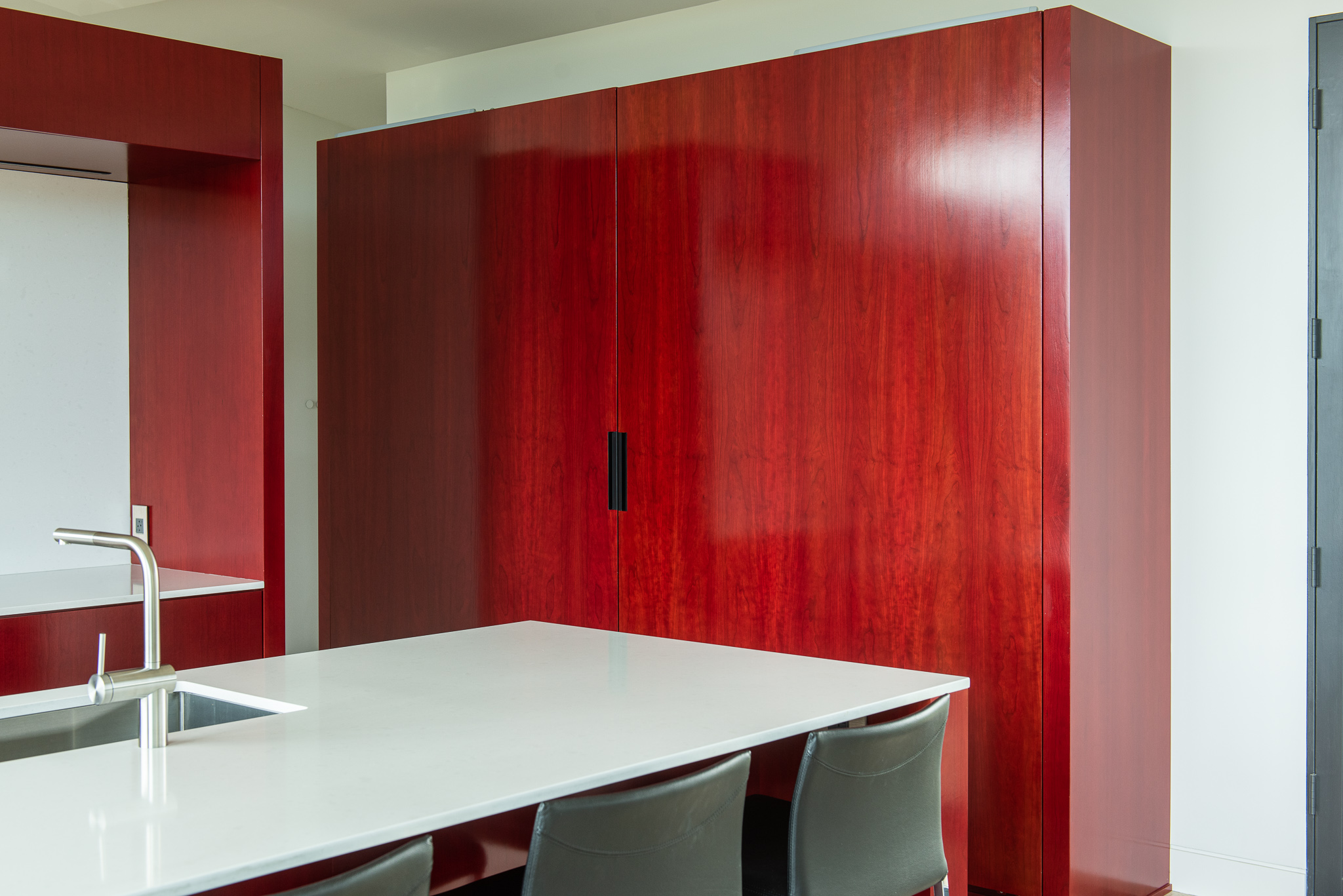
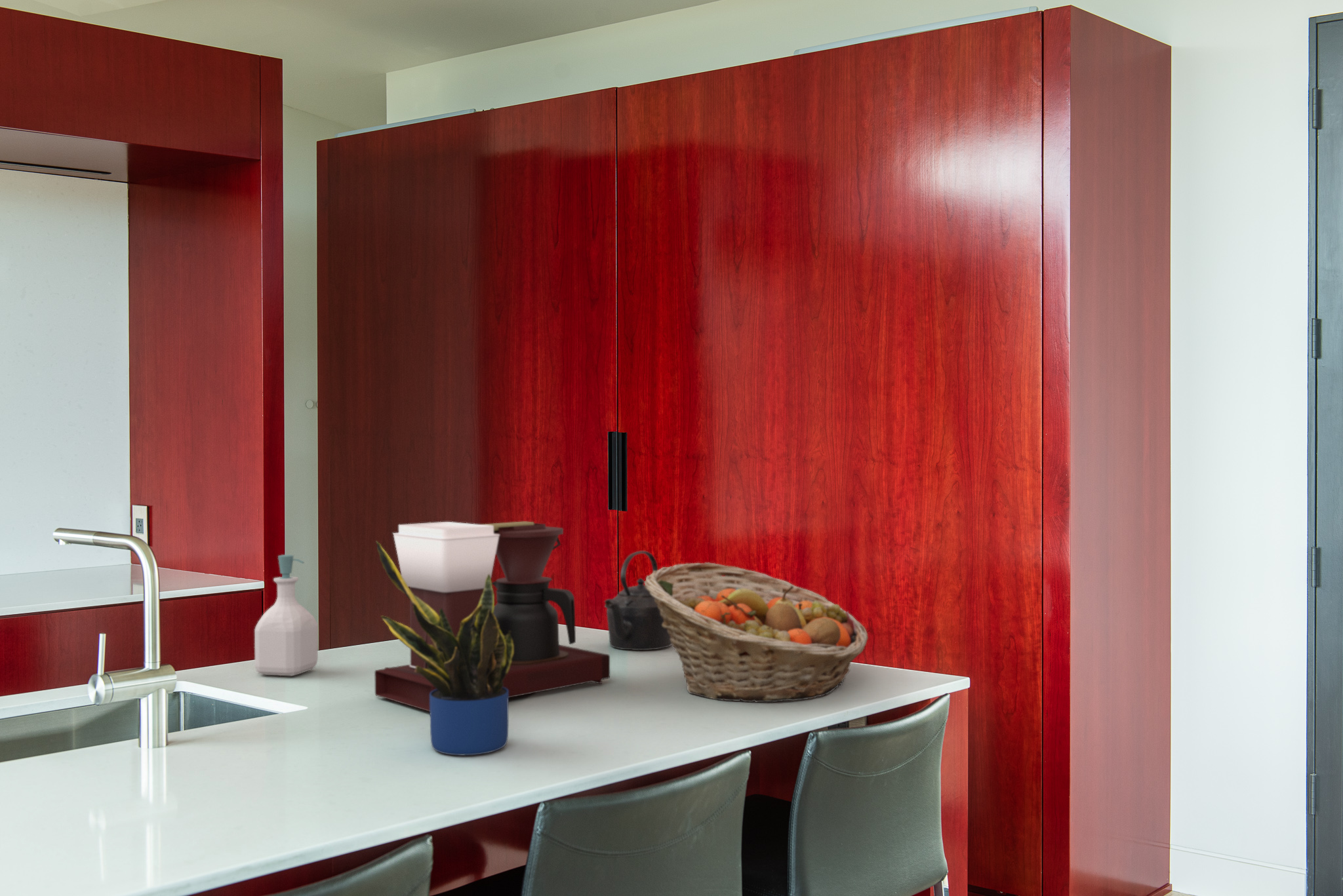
+ coffee maker (495, 606)
+ potted plant (444, 646)
+ kettle (633, 600)
+ fruit basket (757, 626)
+ soap bottle (286, 614)
